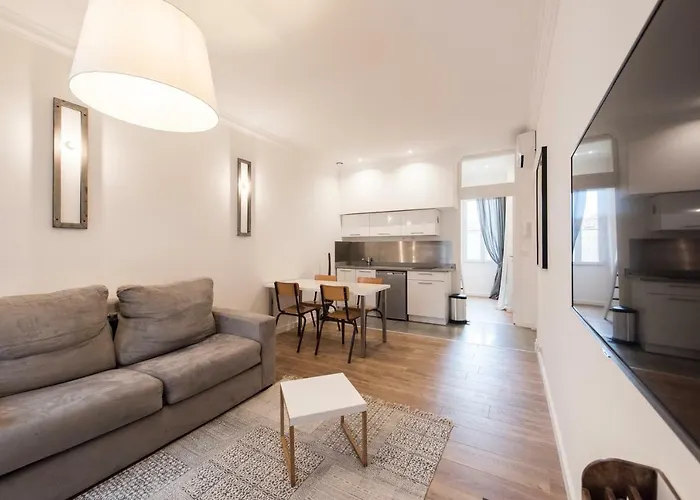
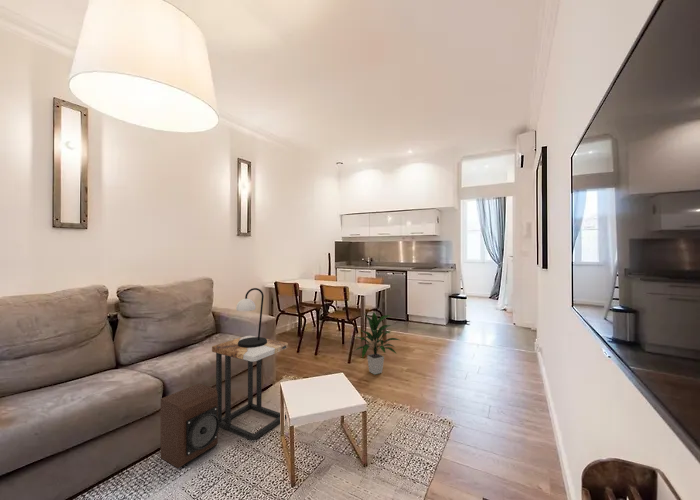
+ side table (250, 383)
+ table lamp (251, 310)
+ speaker (192, 423)
+ indoor plant (375, 340)
